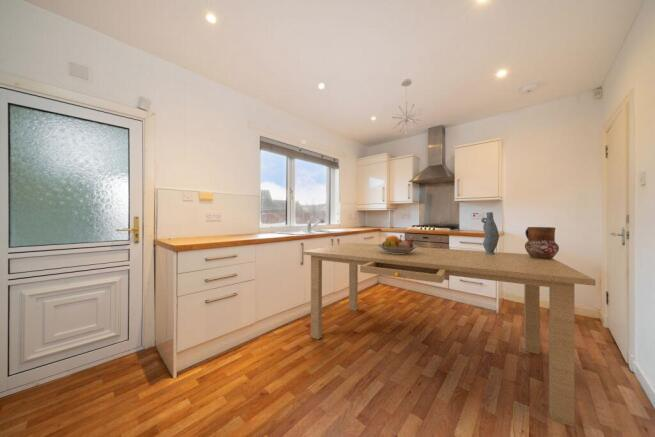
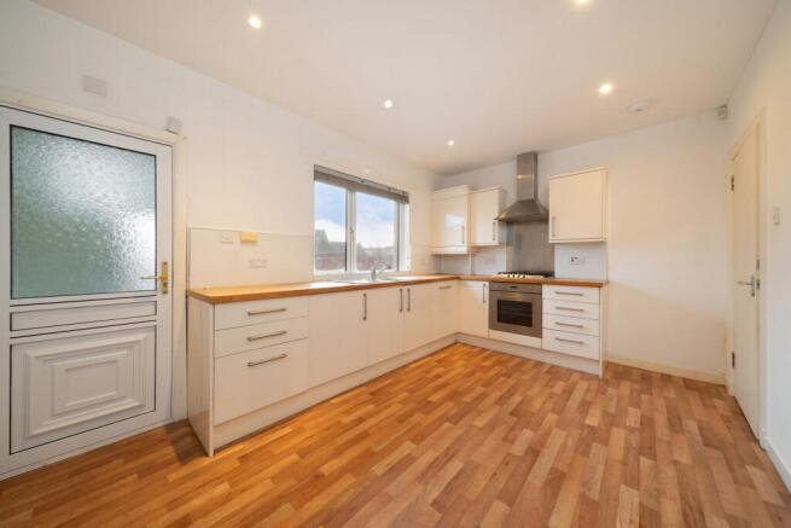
- fruit bowl (397, 243)
- ceramic pitcher (538, 241)
- vase (489, 232)
- dining table (421, 280)
- pendant light (406, 106)
